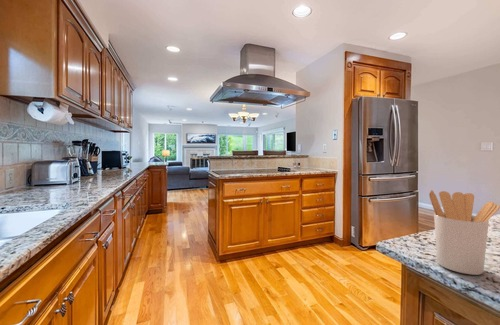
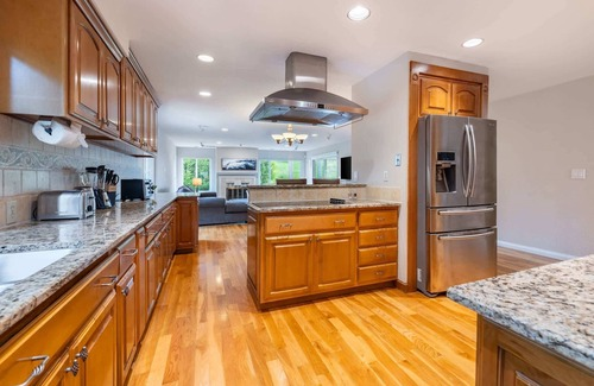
- utensil holder (457, 226)
